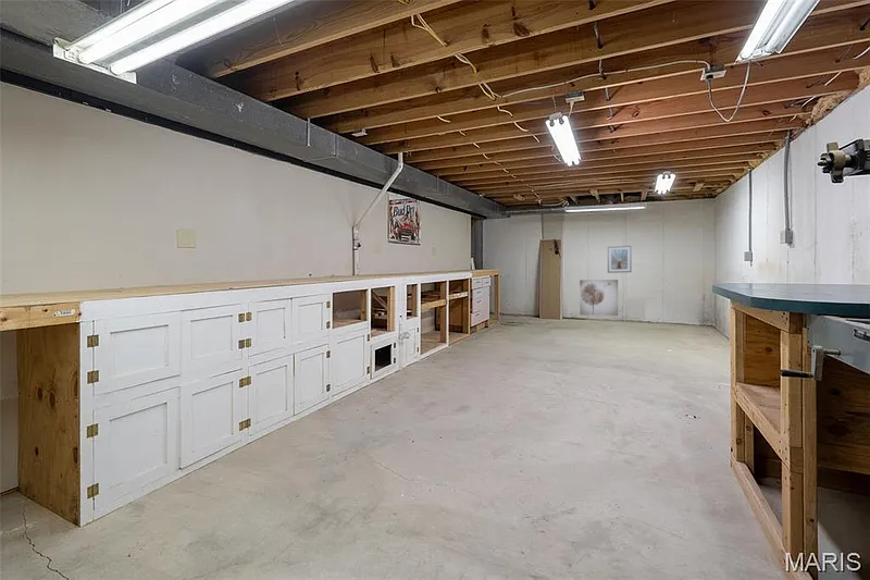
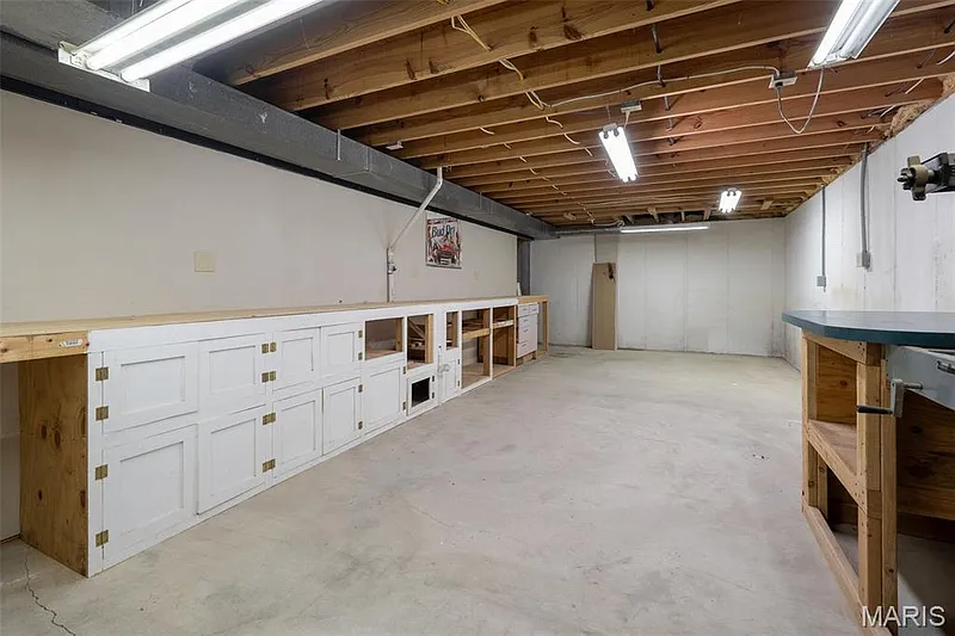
- picture frame (619, 259)
- wall art (598, 297)
